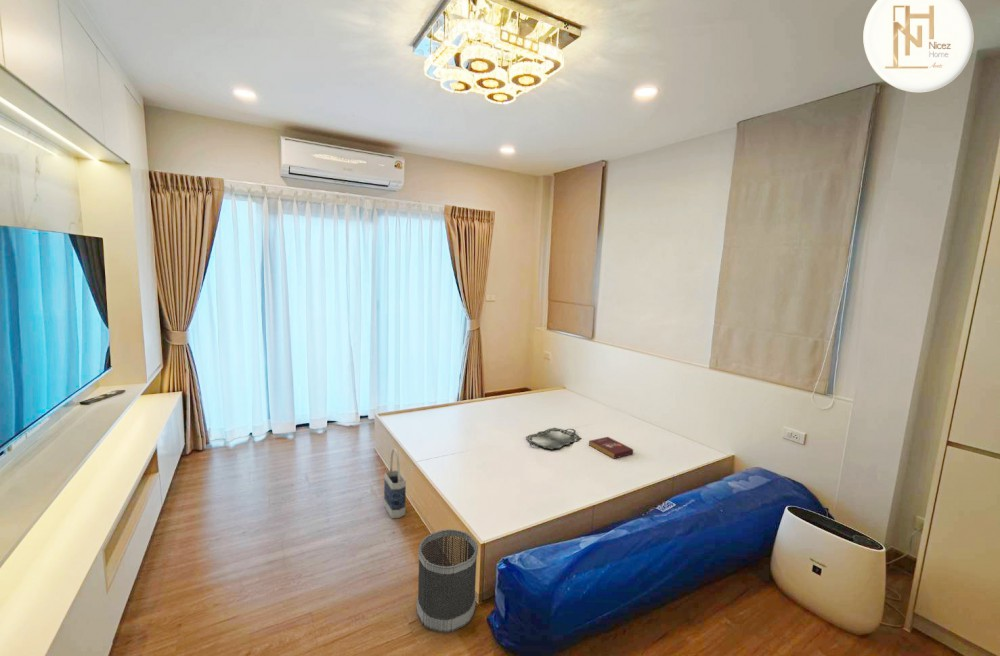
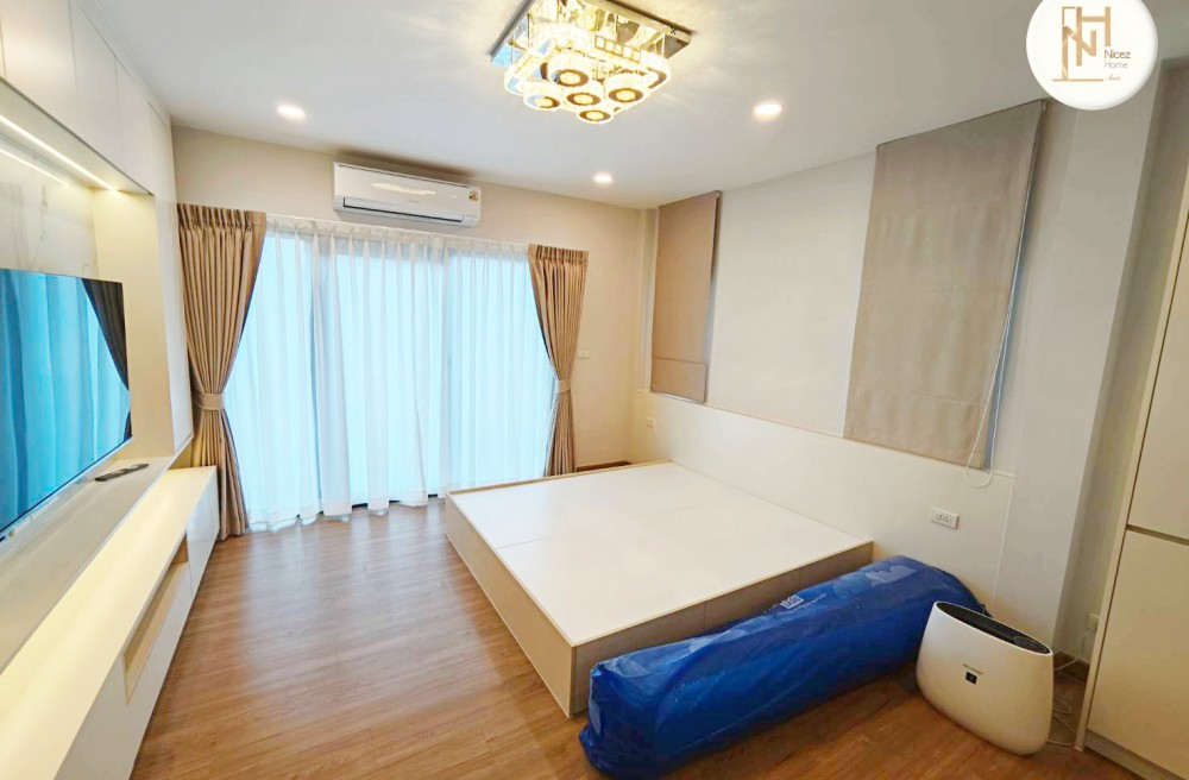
- wastebasket (447, 577)
- bag (395, 480)
- book (610, 447)
- serving tray (553, 437)
